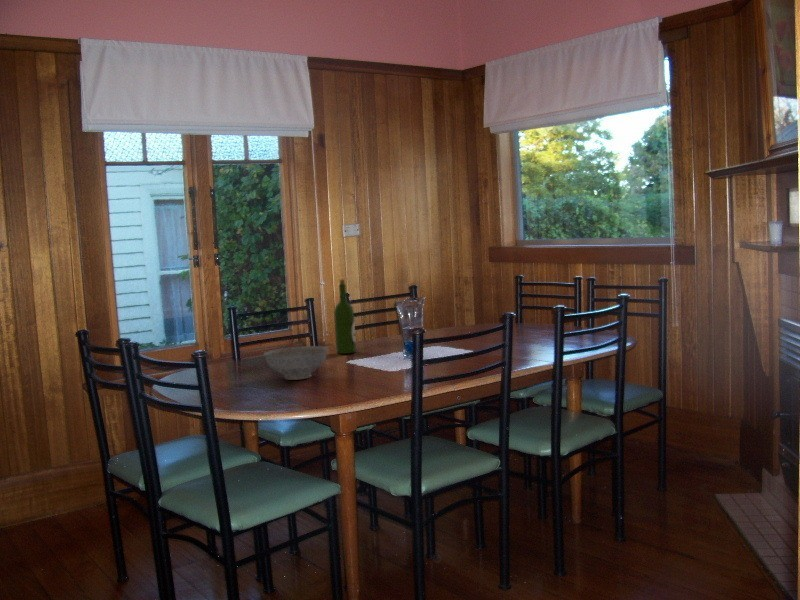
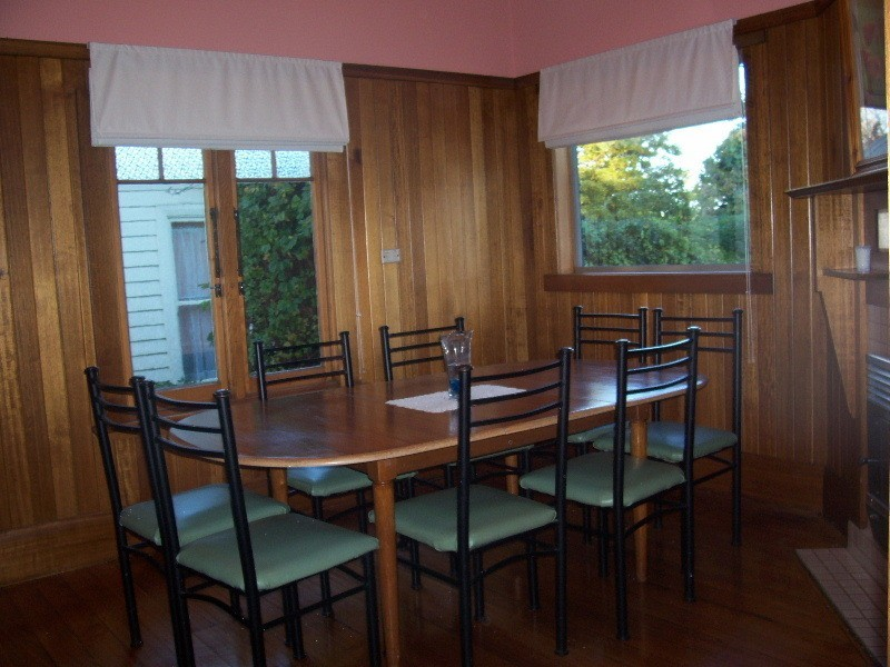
- wine bottle (344, 316)
- decorative bowl (296, 364)
